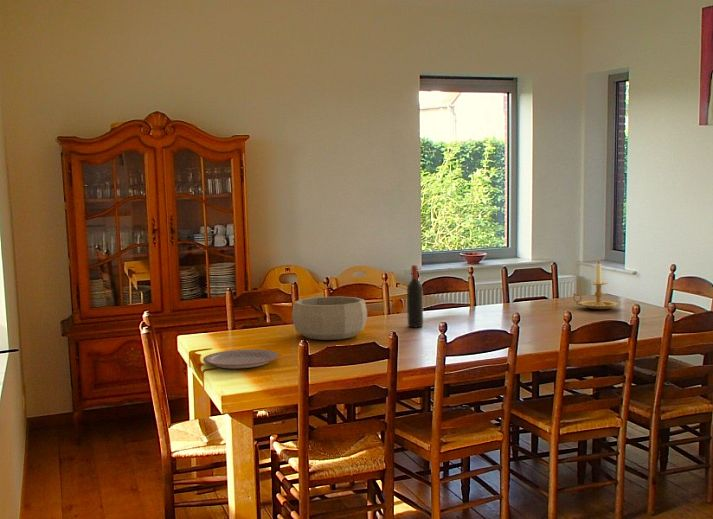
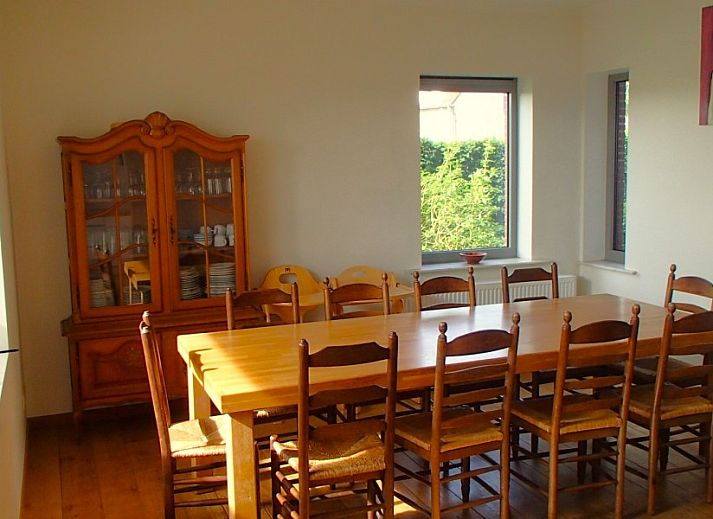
- wine bottle (414, 295)
- candle holder (598, 284)
- plate (241, 359)
- decorative bowl (330, 318)
